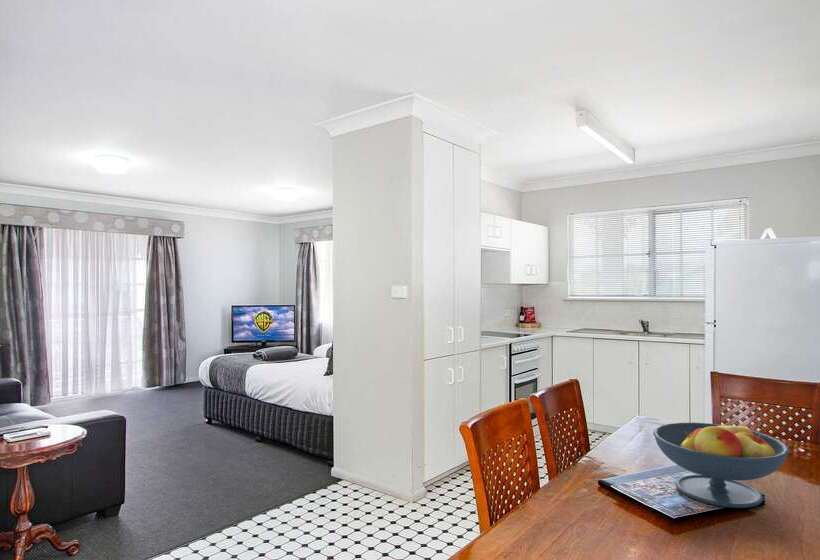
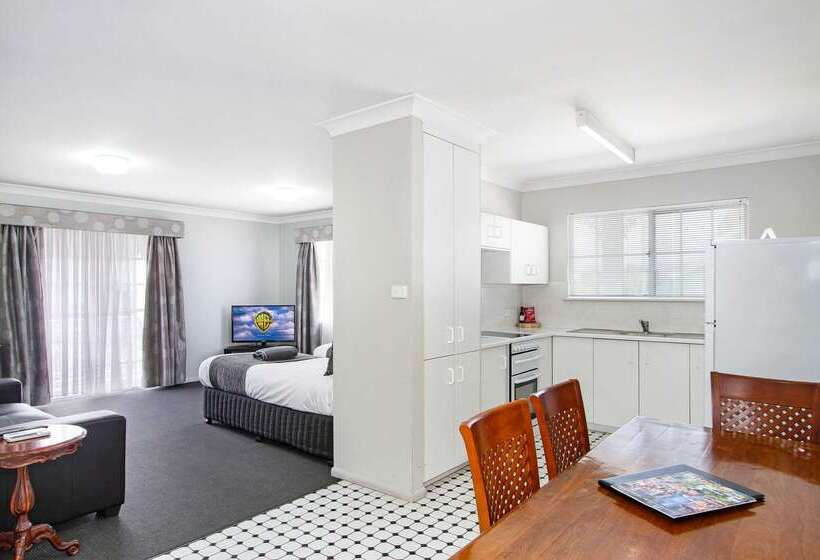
- fruit bowl (717, 455)
